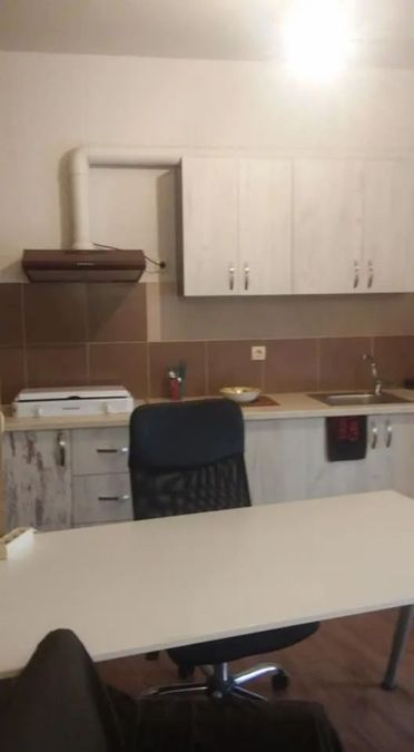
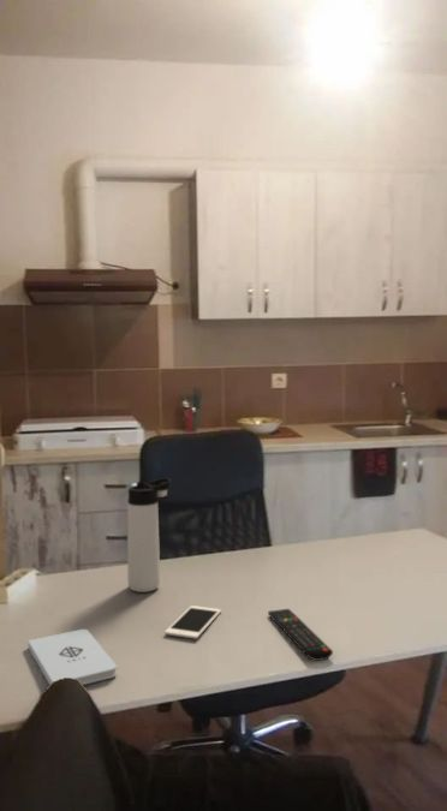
+ cell phone (193, 621)
+ thermos bottle (149, 533)
+ remote control (298, 633)
+ notepad (71, 657)
